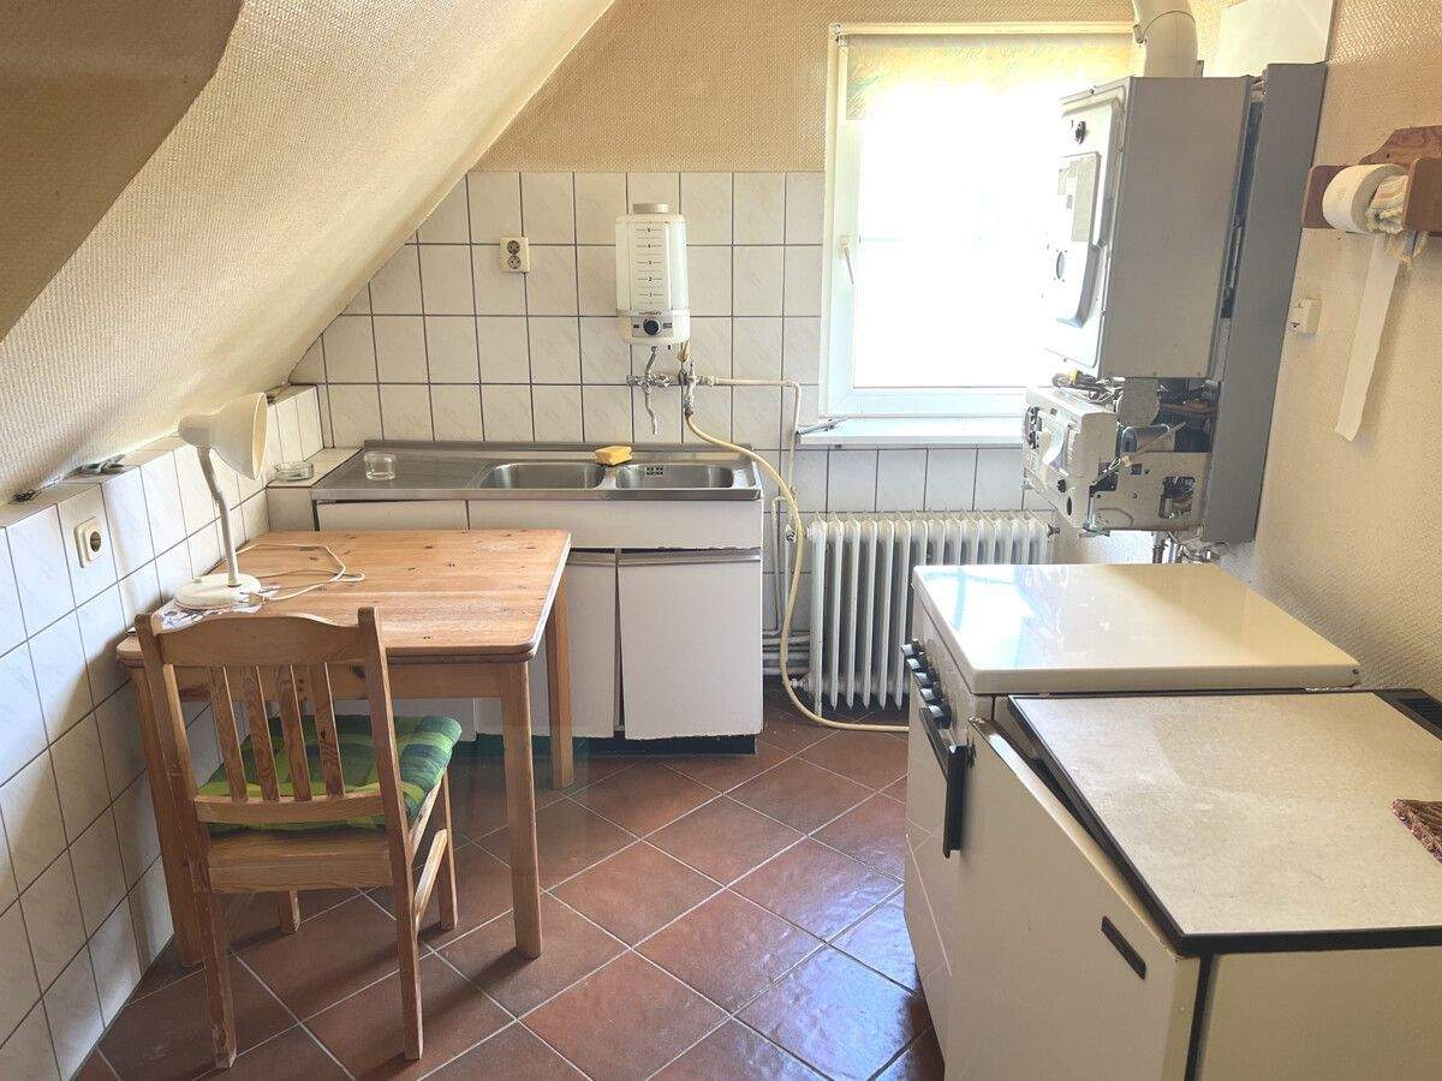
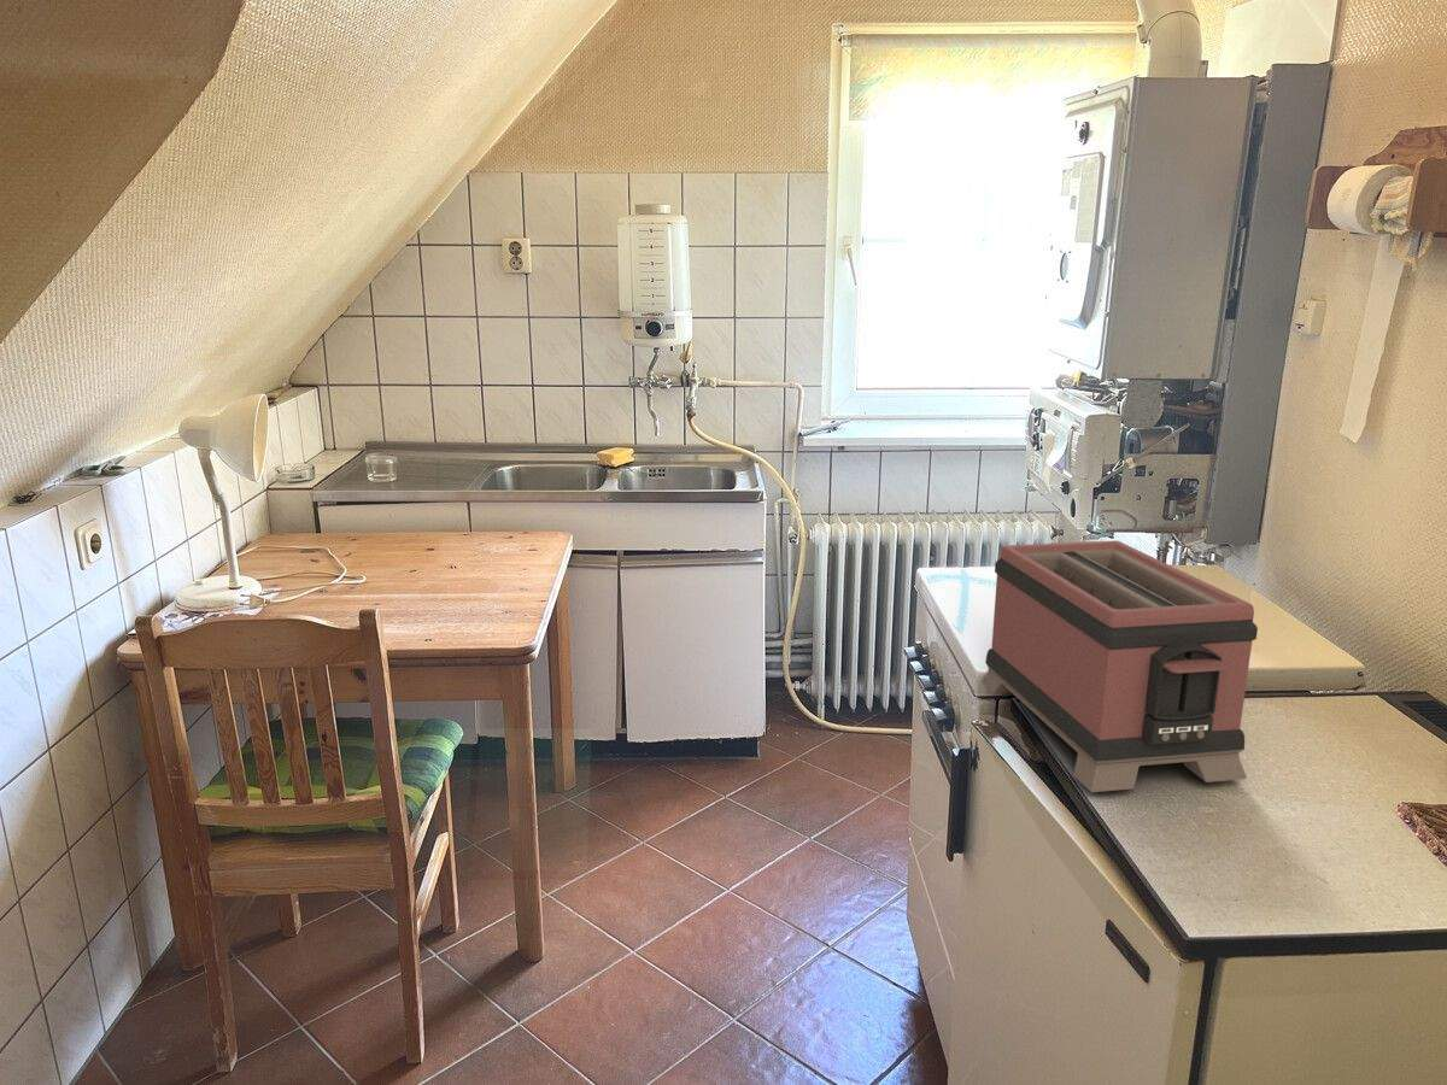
+ toaster (1113, 655)
